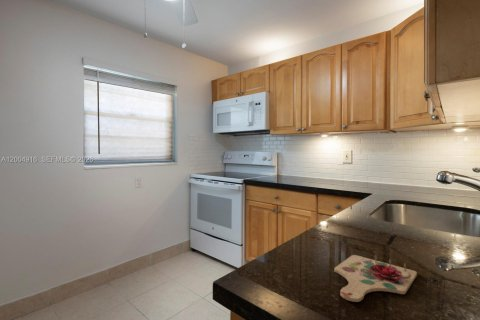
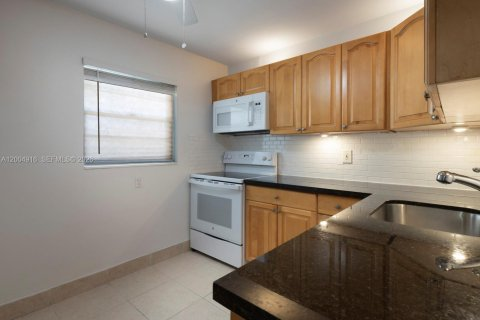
- cutting board (367, 274)
